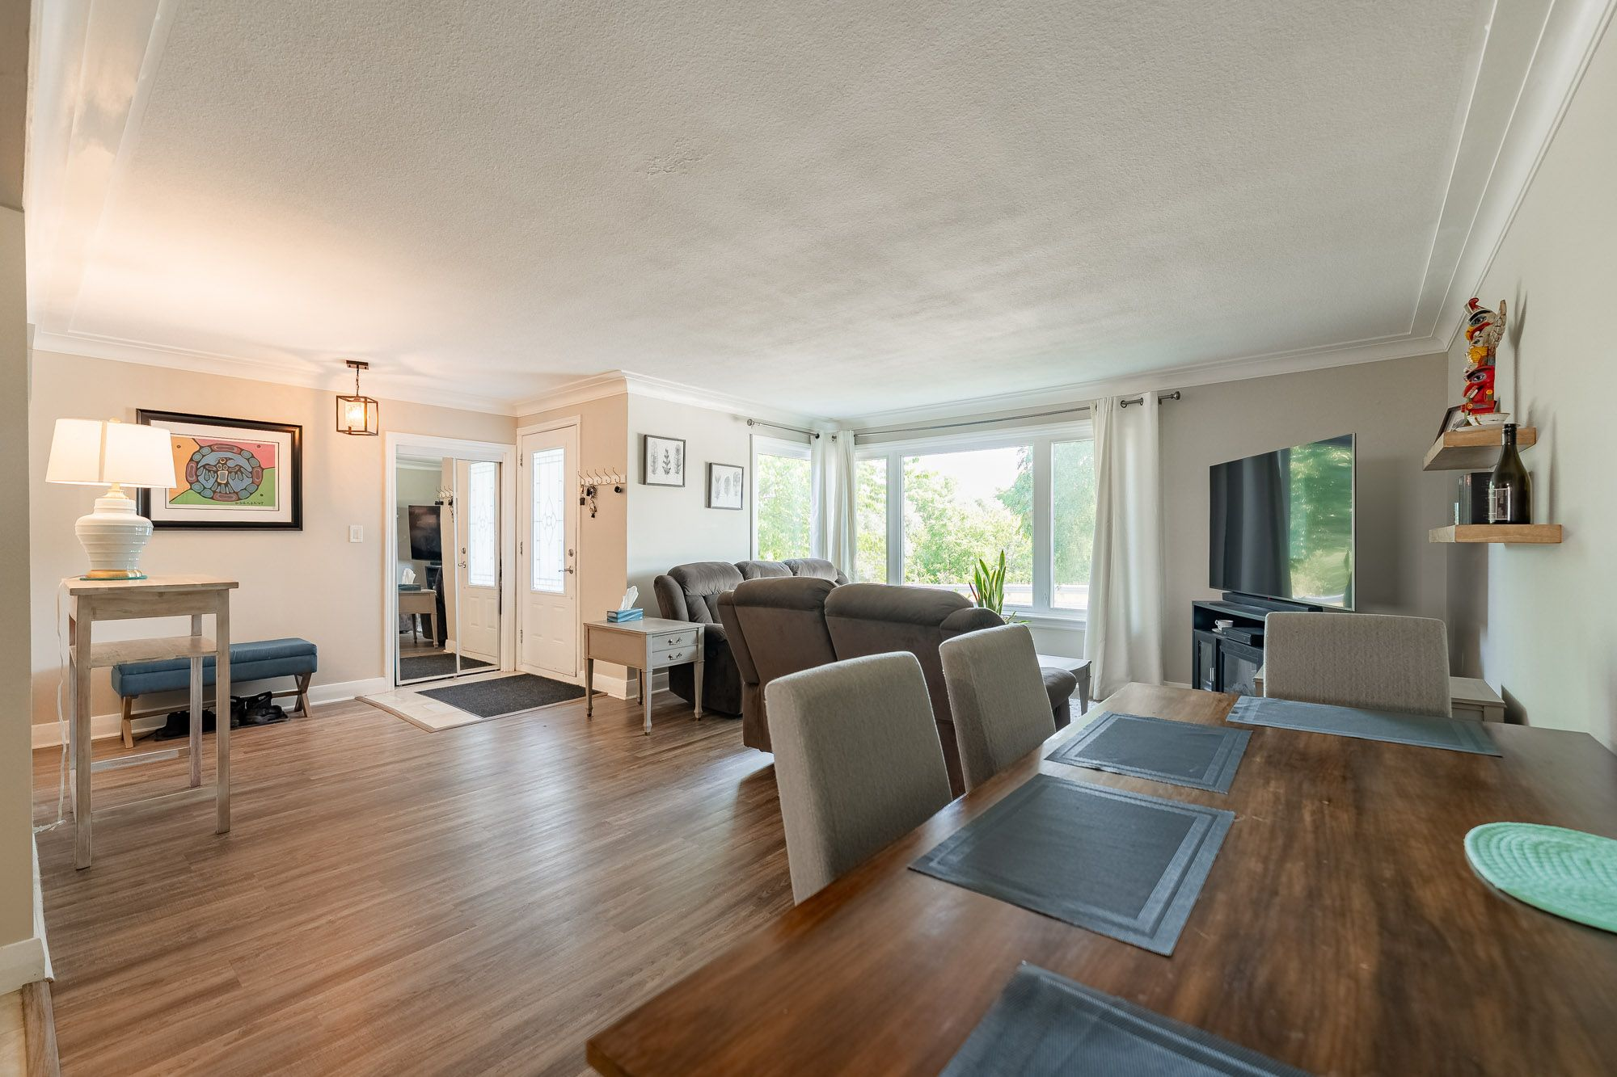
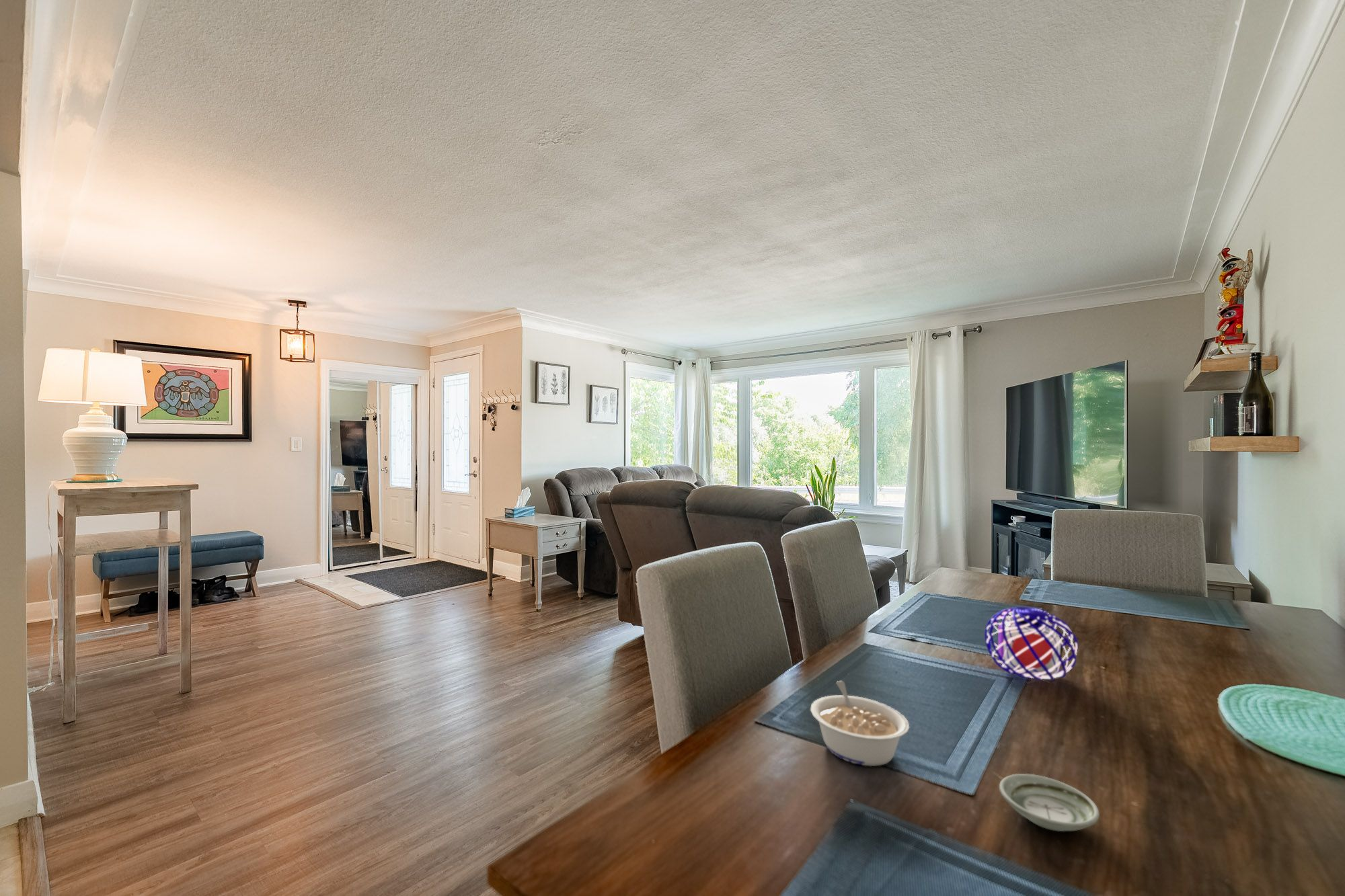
+ saucer (1047, 807)
+ decorative orb (1030, 642)
+ legume (855, 727)
